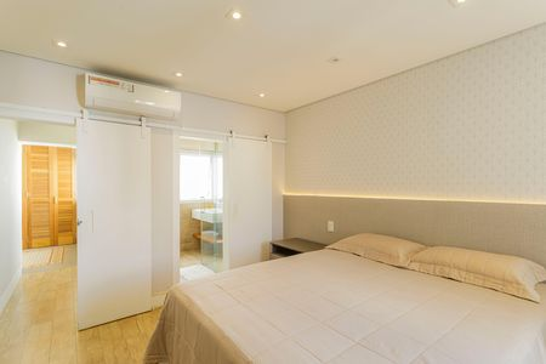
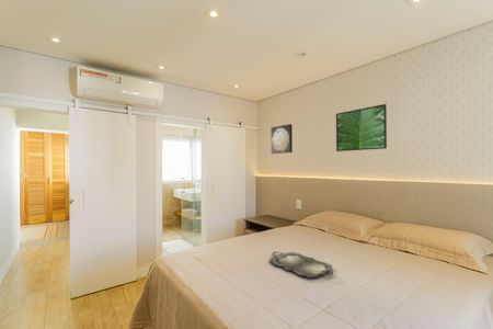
+ serving tray (299, 263)
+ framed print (358, 129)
+ wall art (280, 139)
